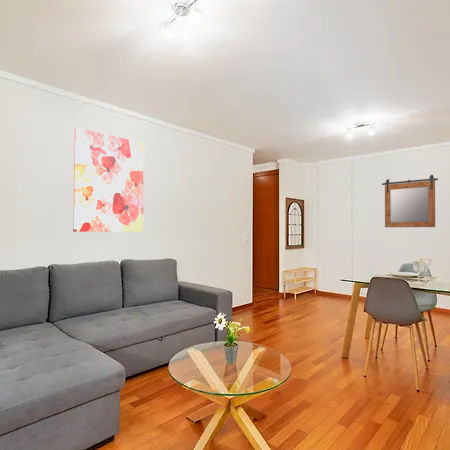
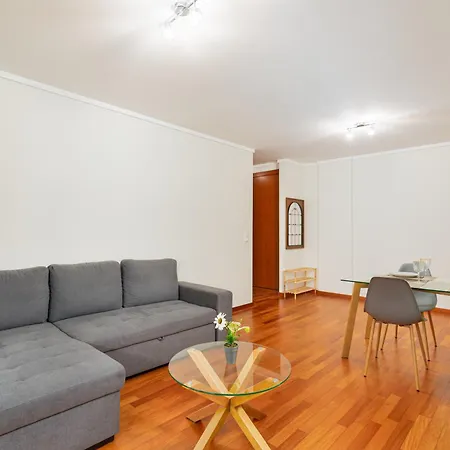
- wall art (111, 183)
- mirror (408, 202)
